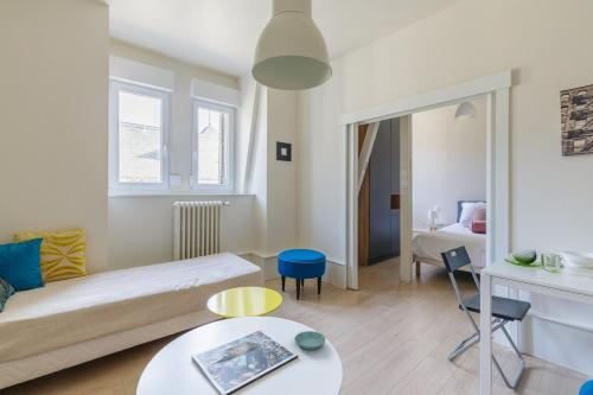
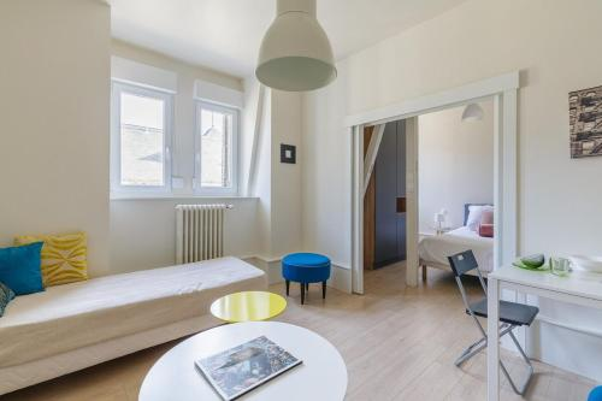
- saucer (310, 340)
